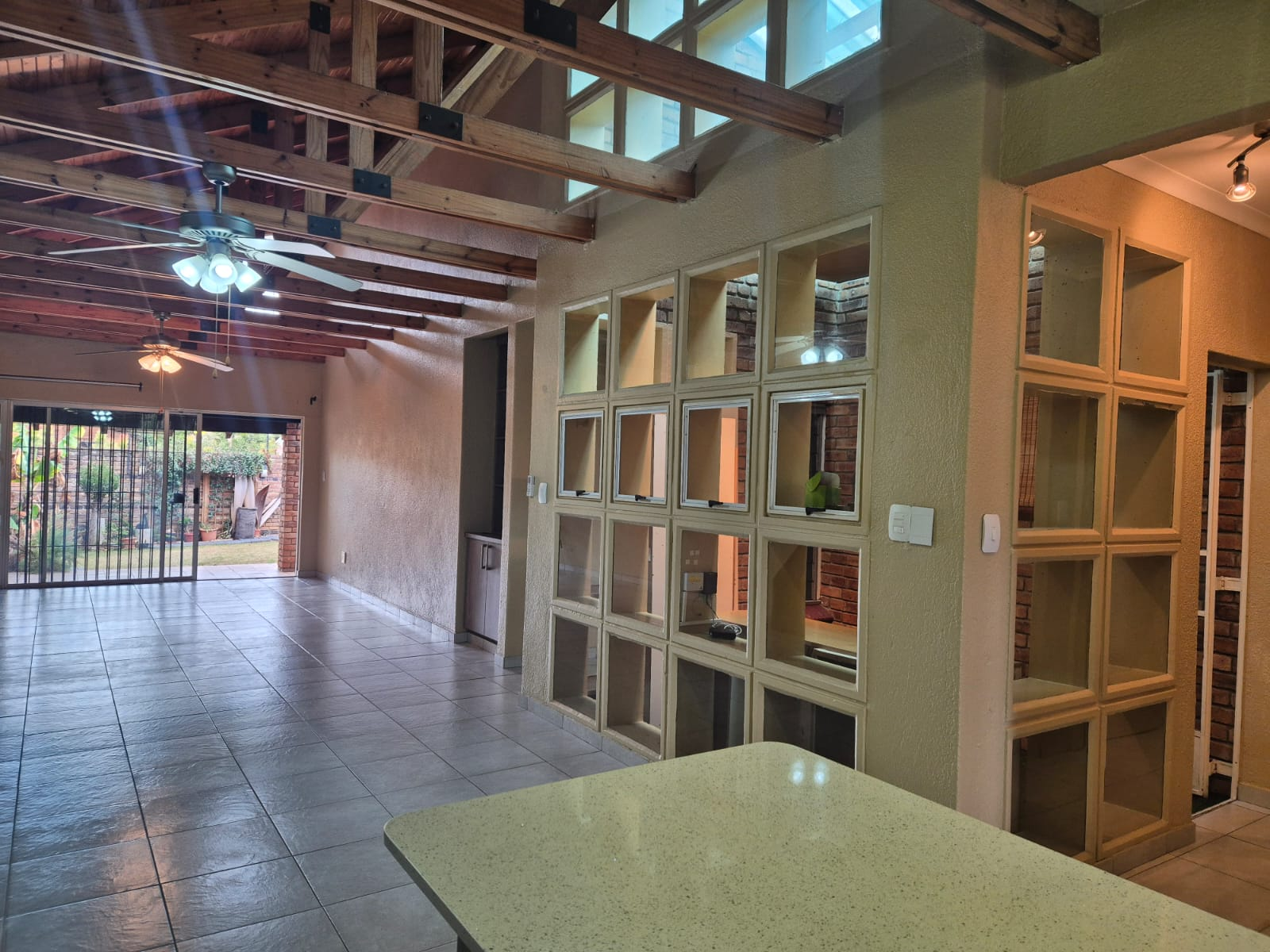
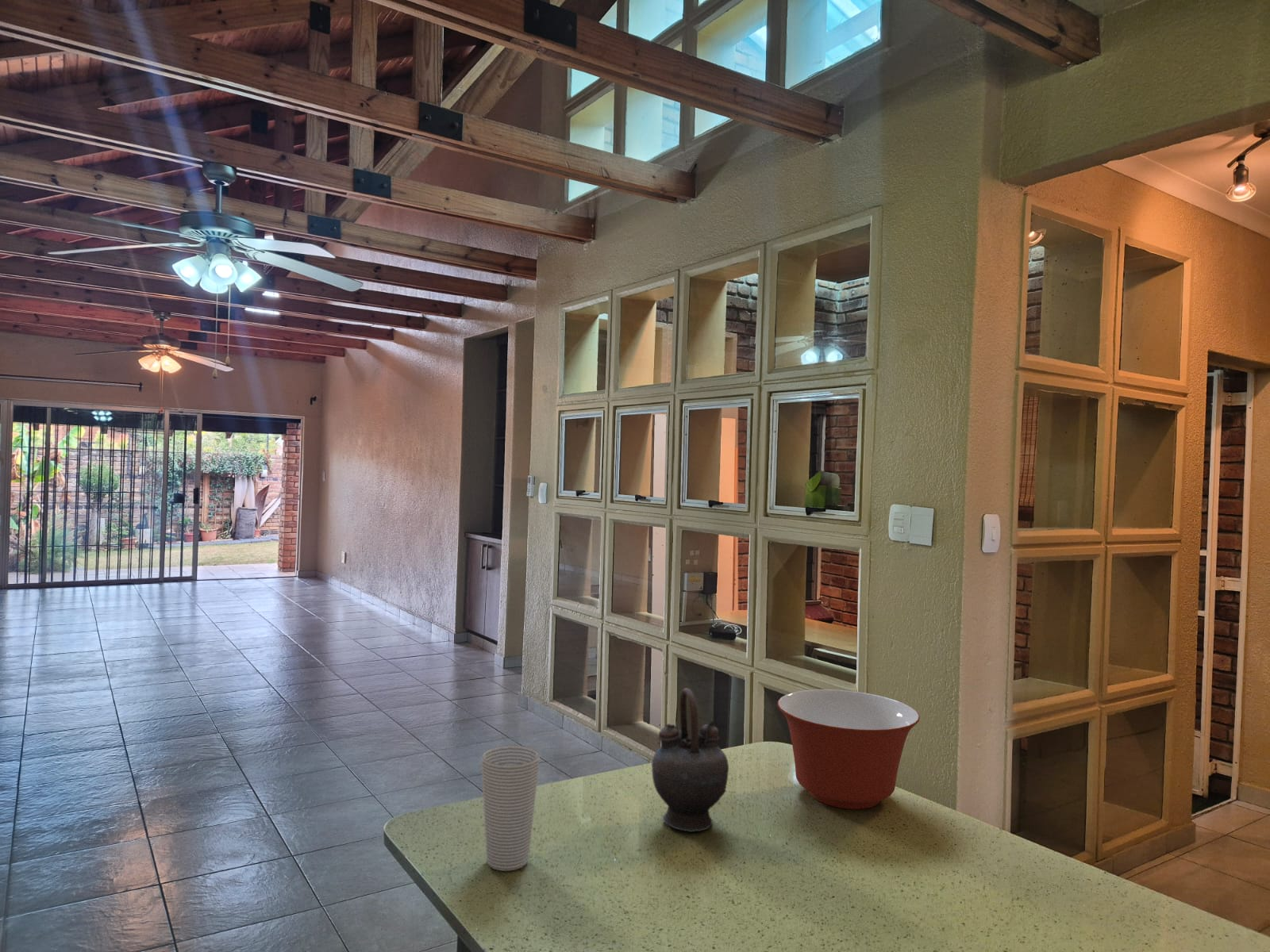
+ mixing bowl (845, 751)
+ cup (509, 808)
+ teapot (689, 753)
